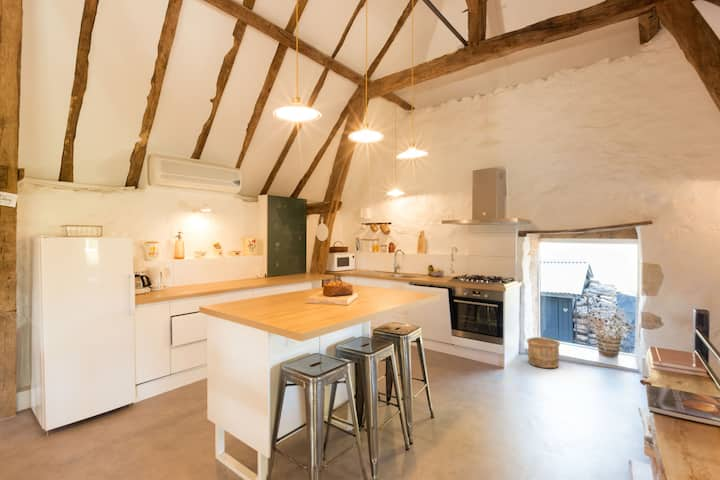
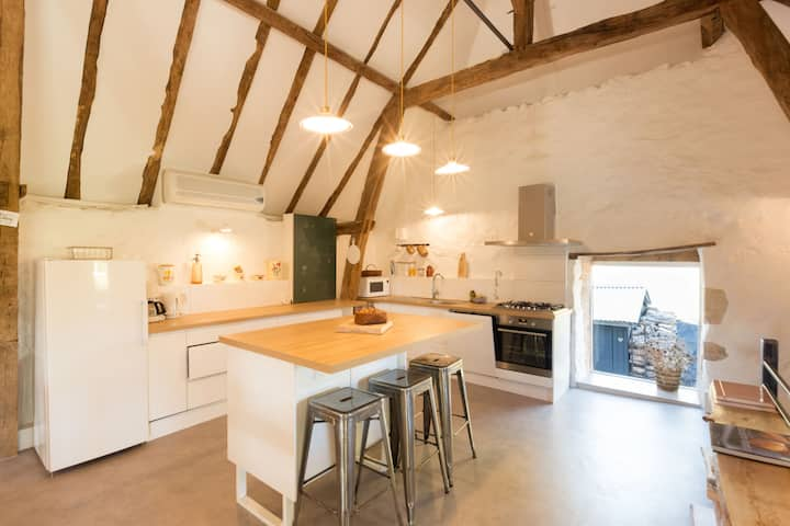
- wooden bucket (543, 352)
